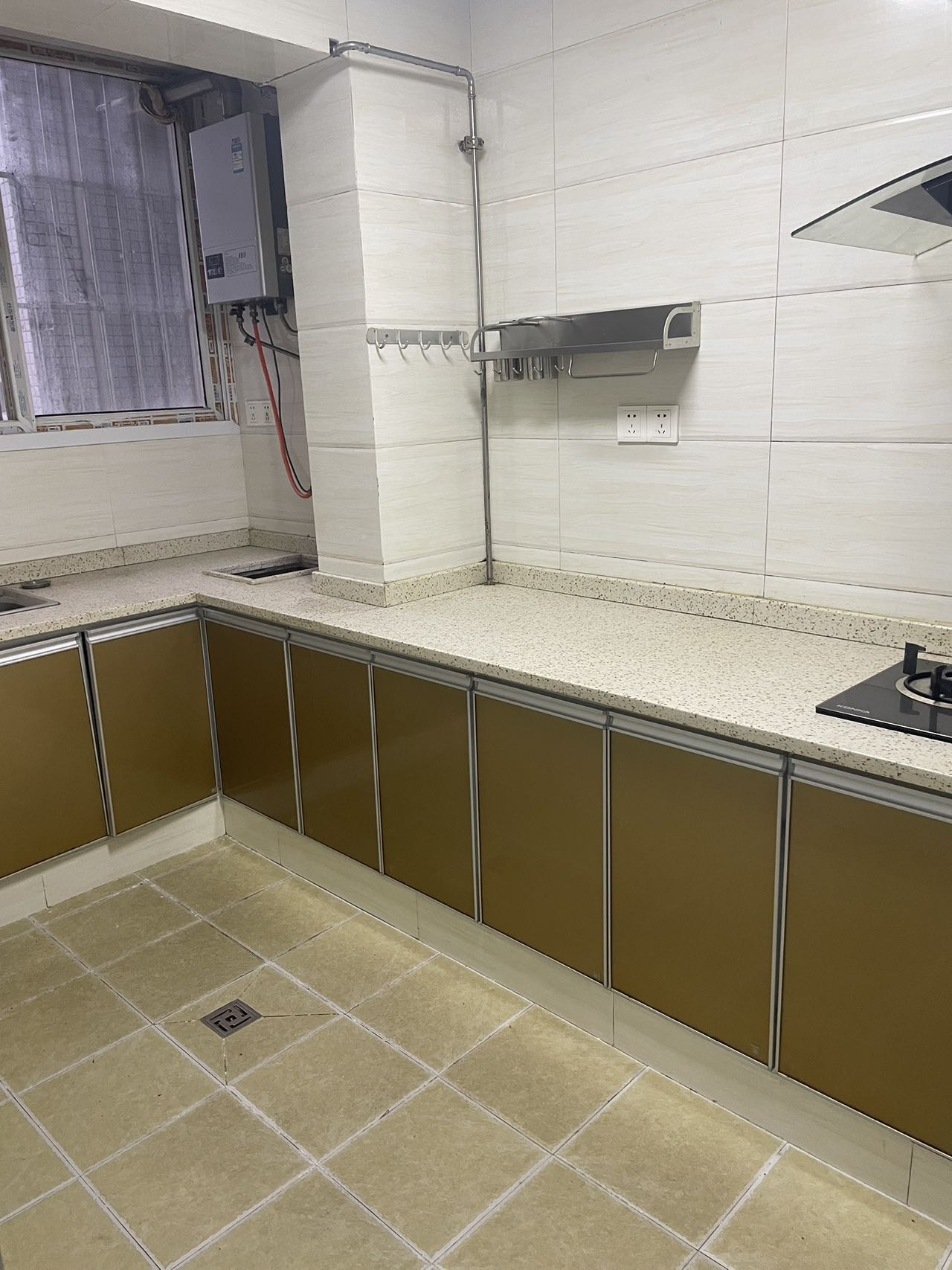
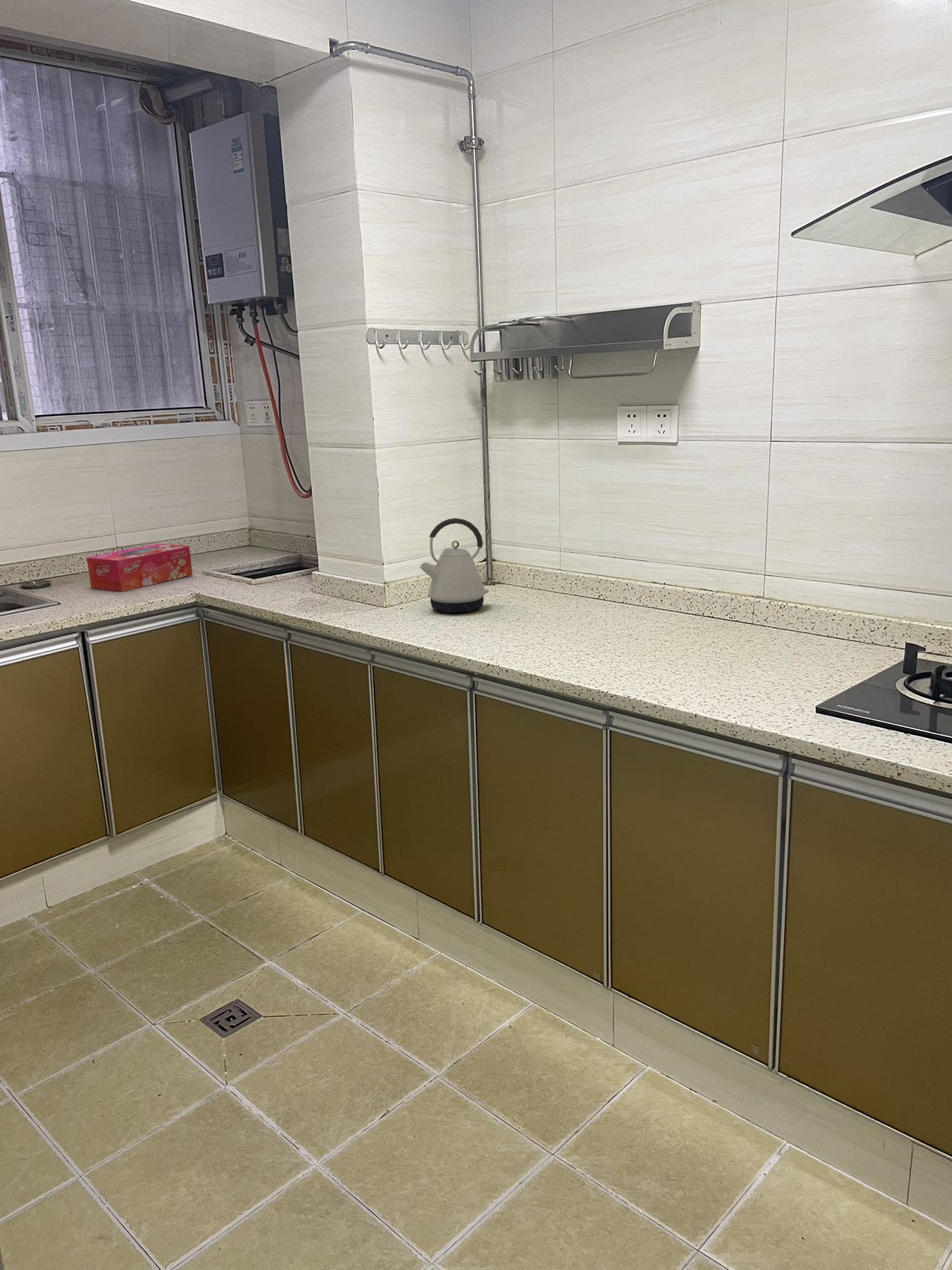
+ kettle (453, 564)
+ tissue box (141, 566)
